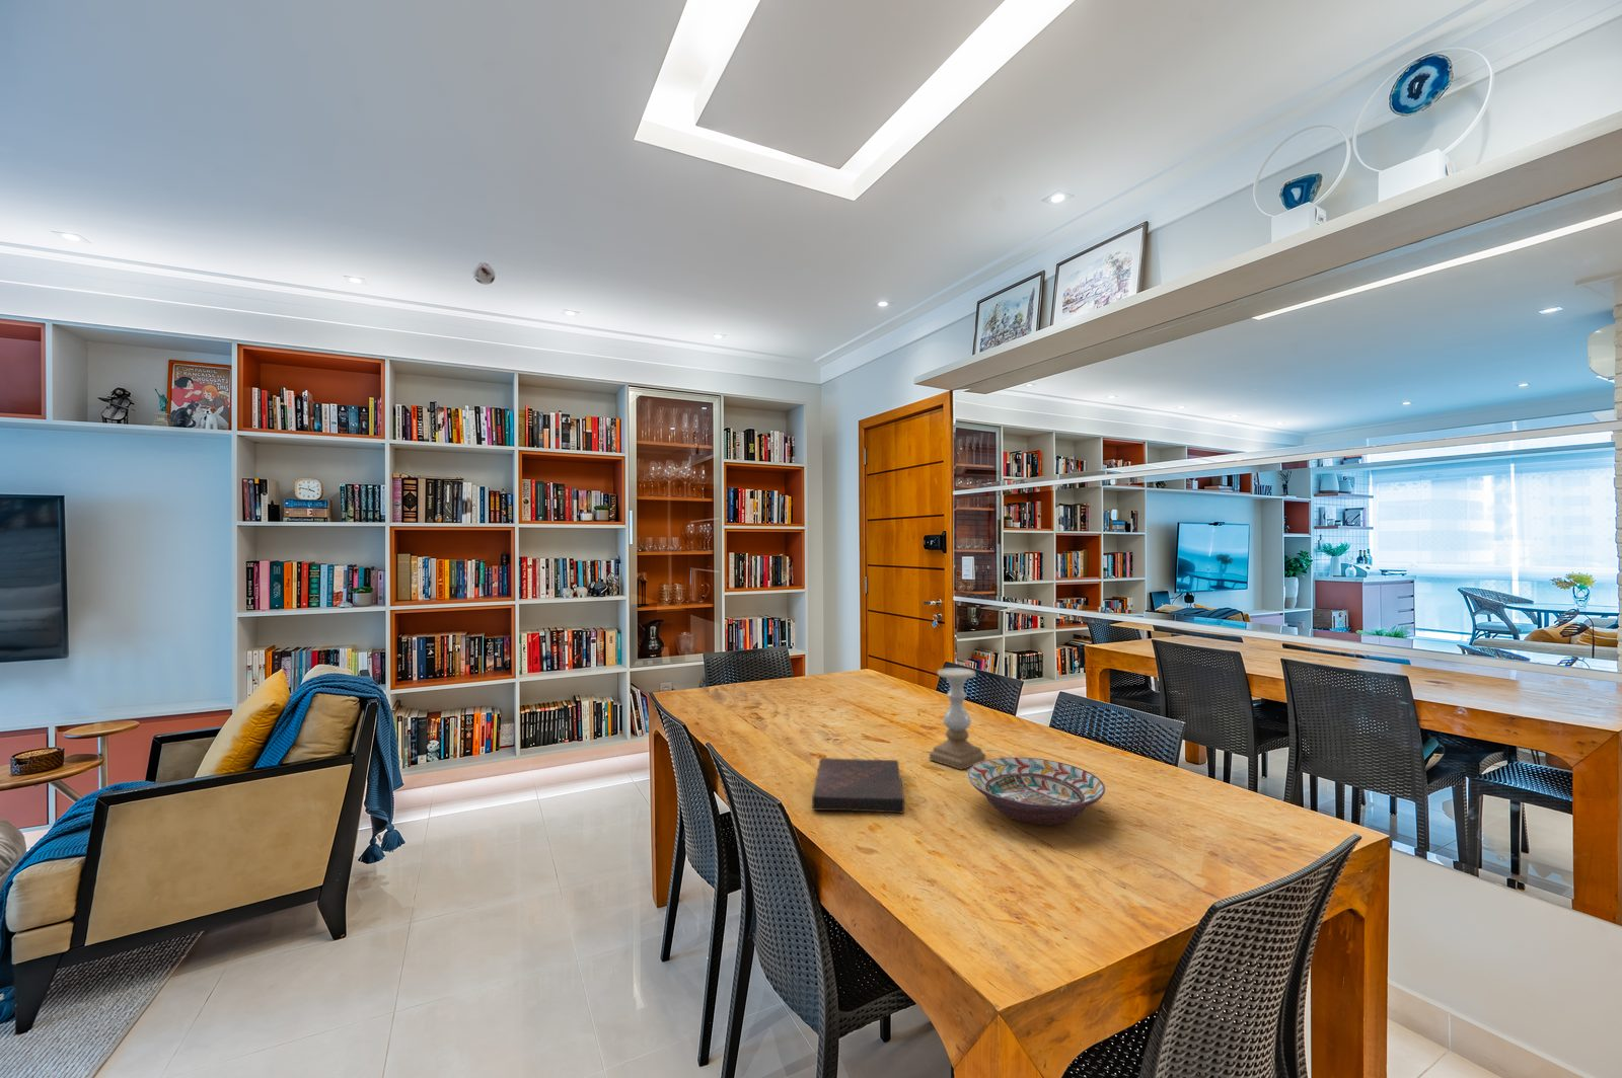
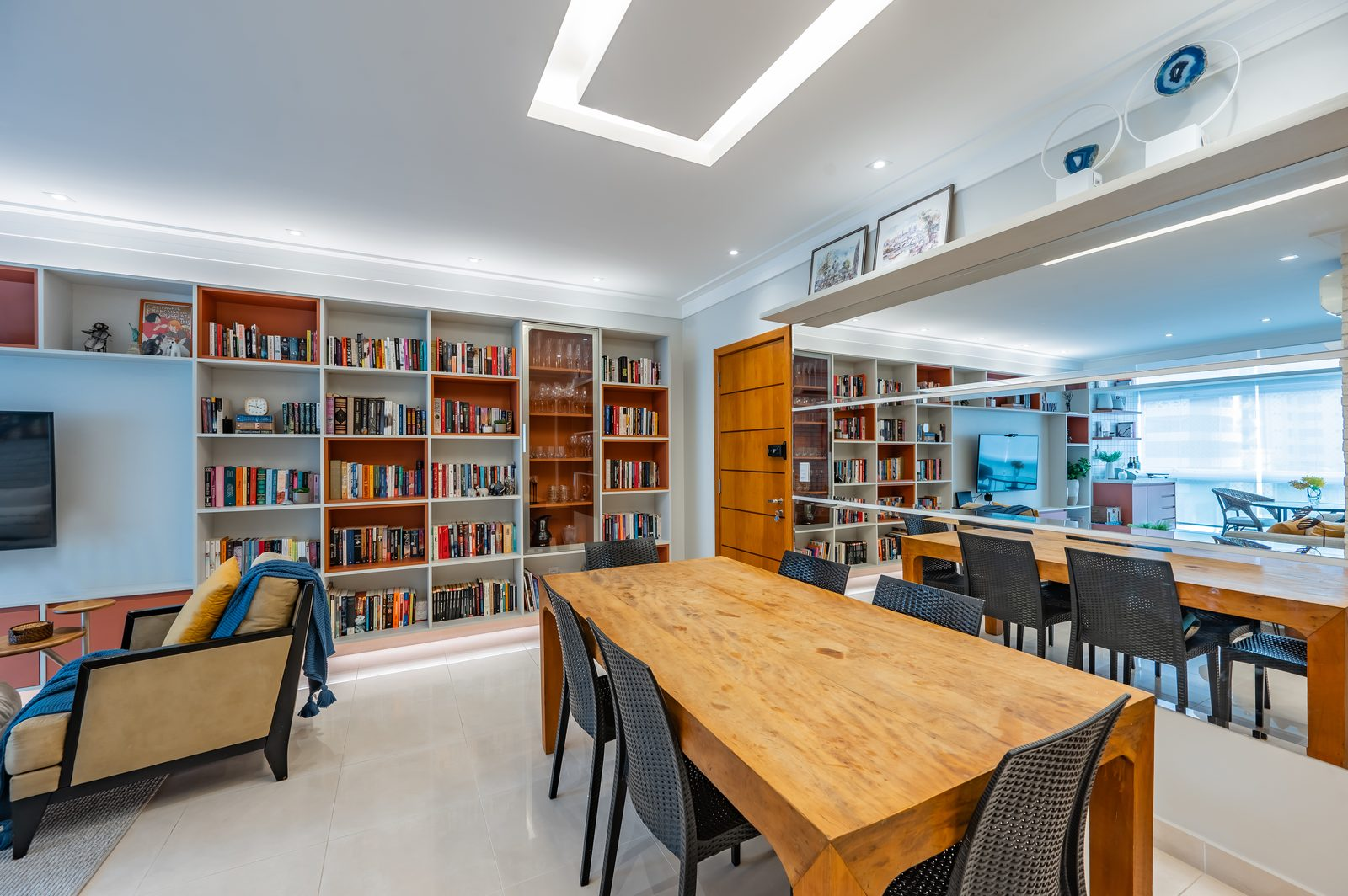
- smoke detector (484, 273)
- book (858, 783)
- candle holder (955, 716)
- decorative bowl (1034, 794)
